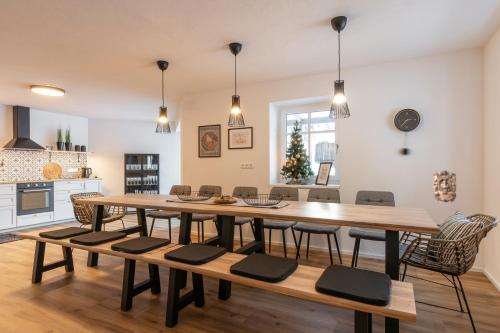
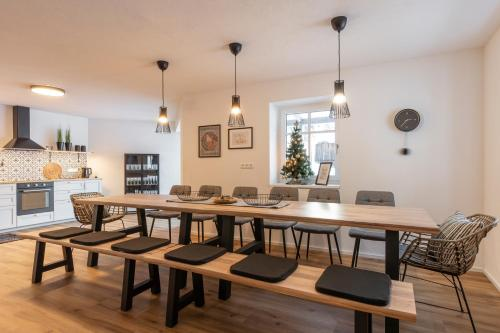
- wall ornament (444, 186)
